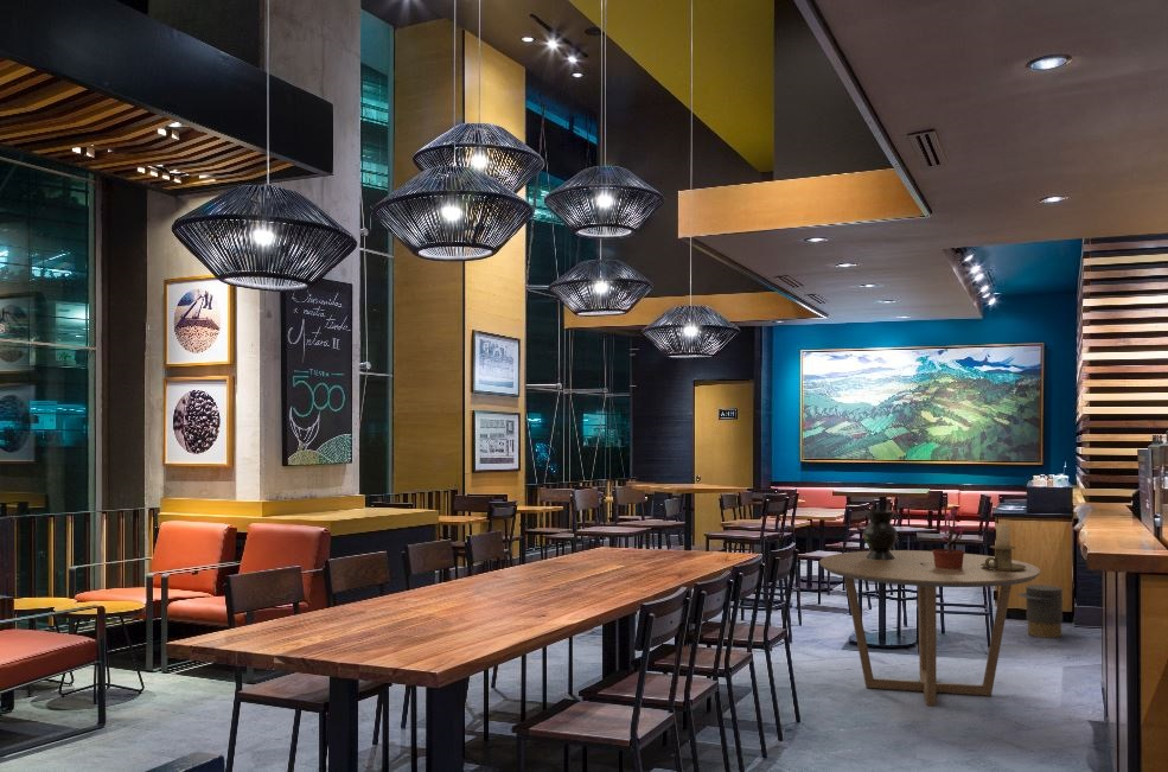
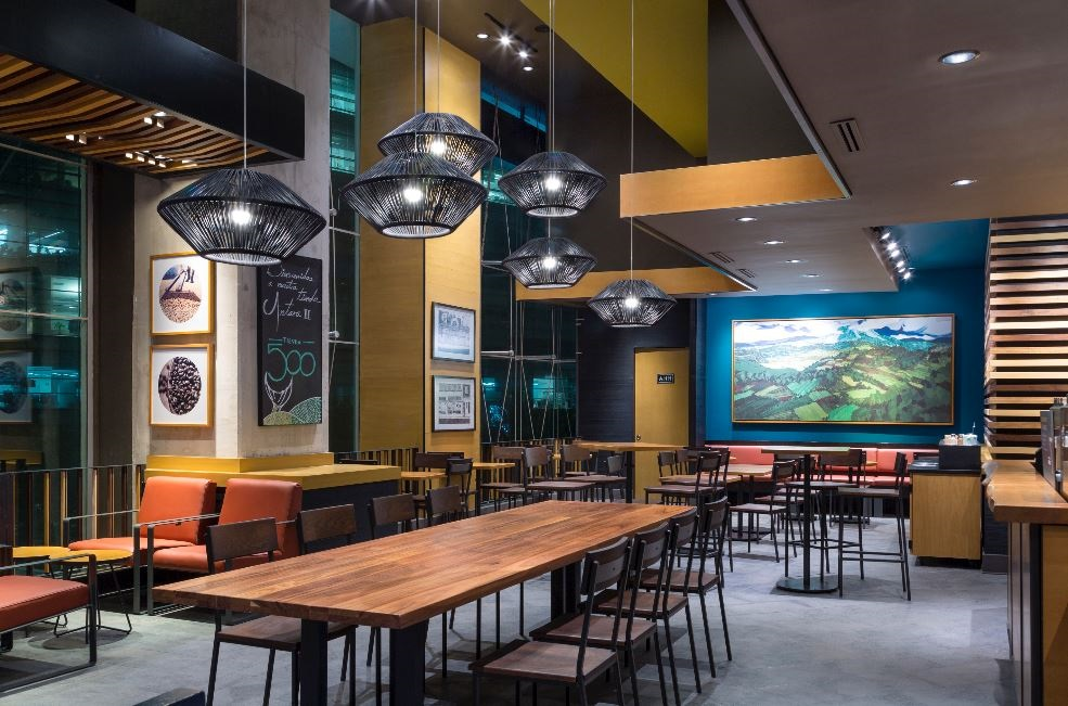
- trash can (1040, 612)
- potted plant (944, 536)
- dining table (926, 627)
- decorative vase (880, 534)
- candle holder (1002, 545)
